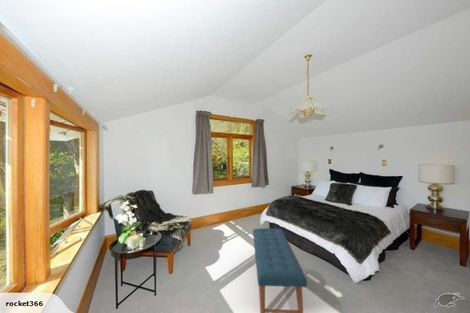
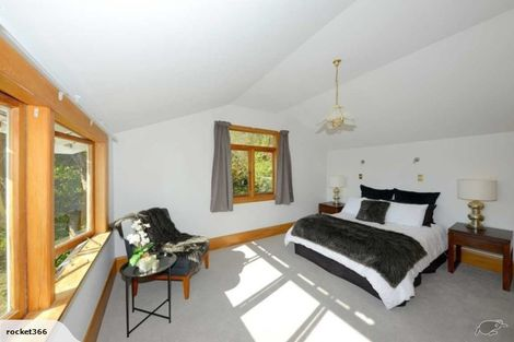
- bench (273, 263)
